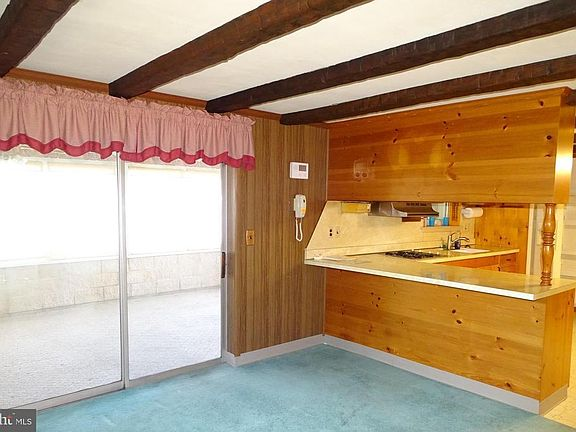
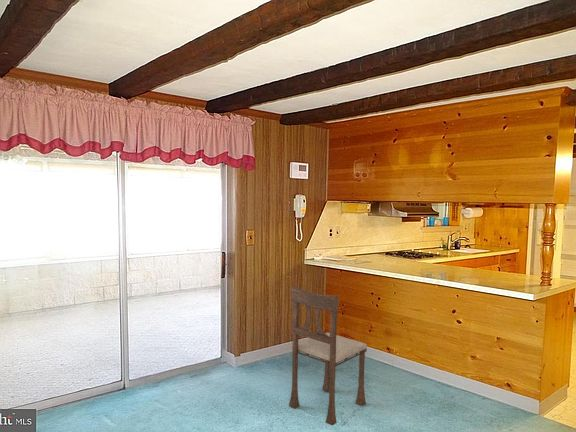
+ dining chair (329, 346)
